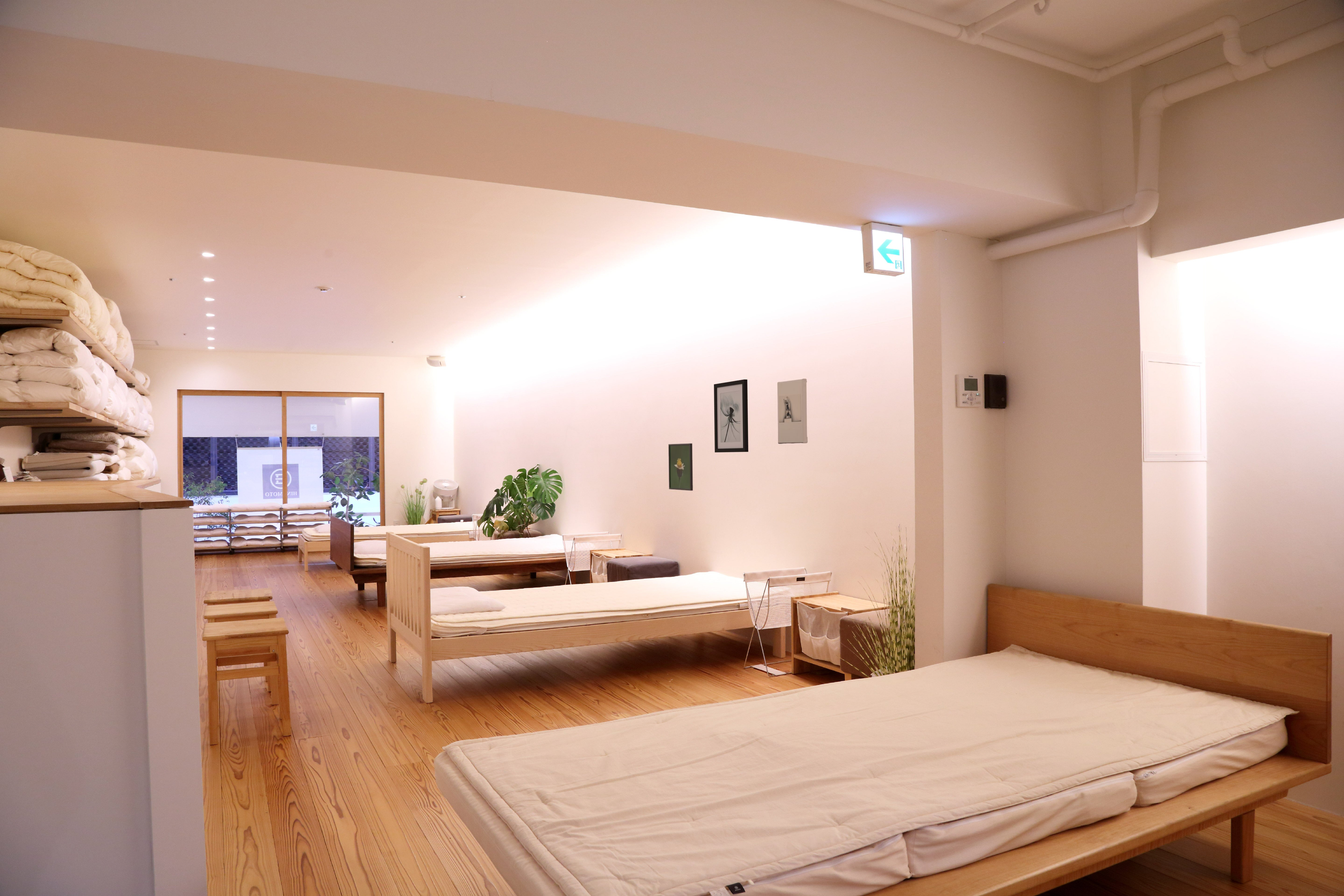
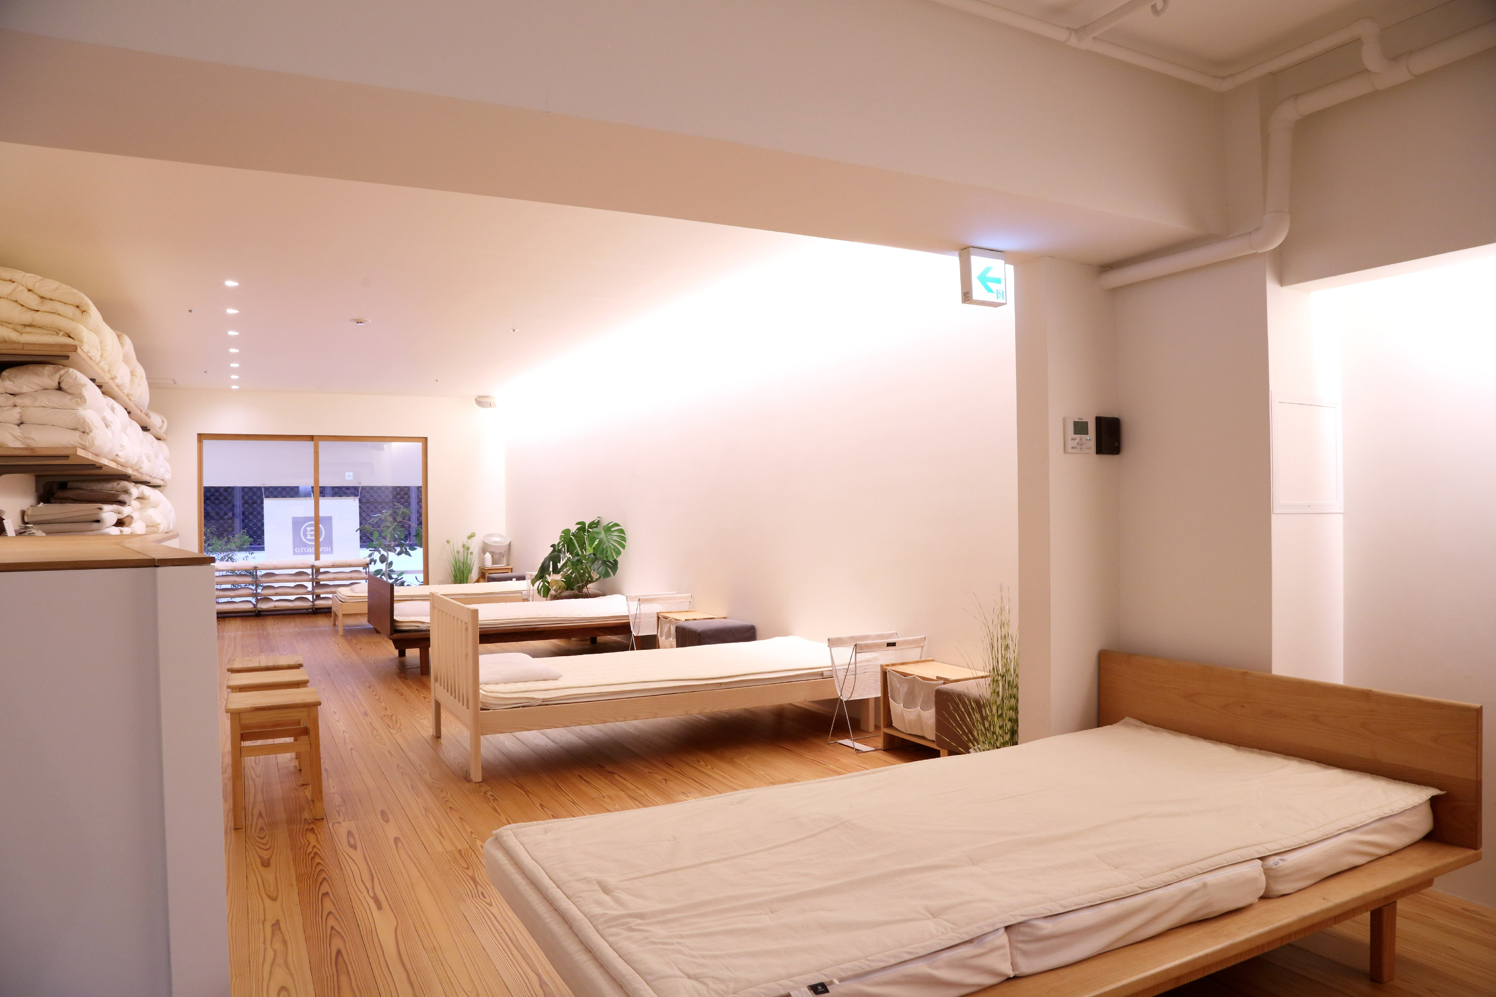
- wall sculpture (792, 412)
- wall art (730, 417)
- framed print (680, 467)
